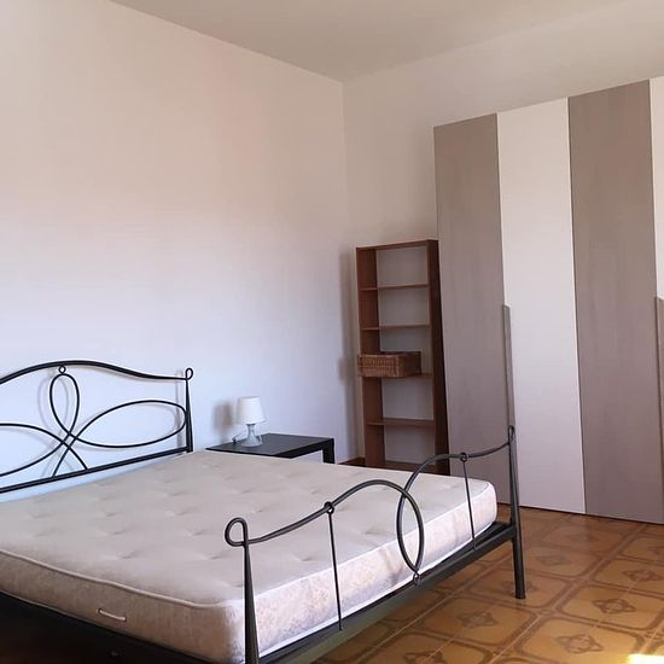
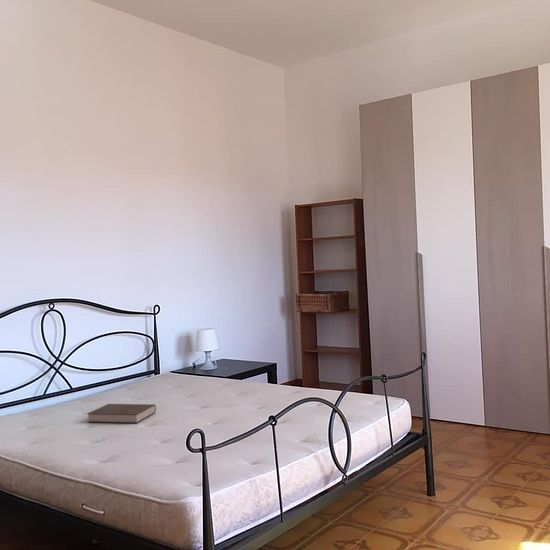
+ book (122, 412)
